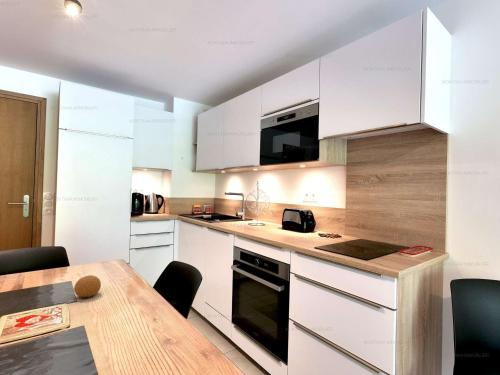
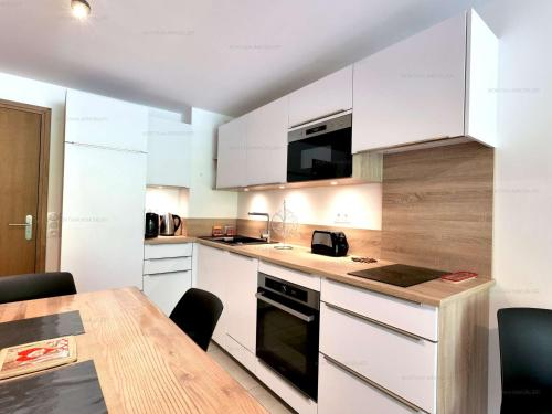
- fruit (87, 286)
